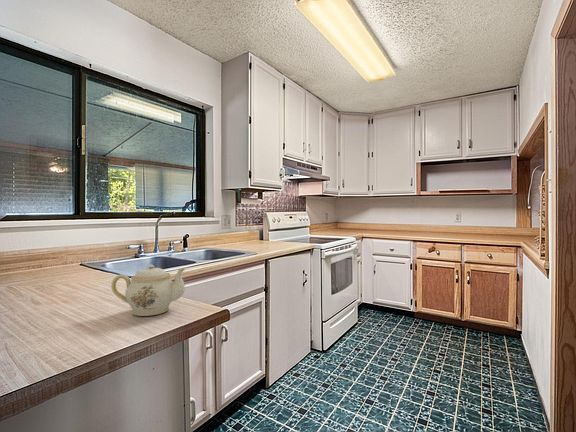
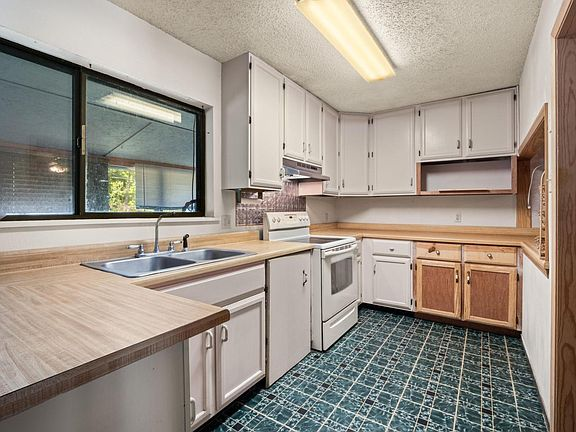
- teapot (149, 287)
